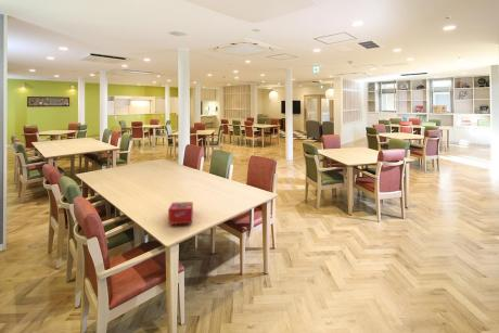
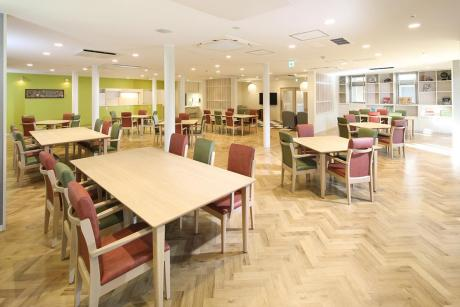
- tissue box (181, 212)
